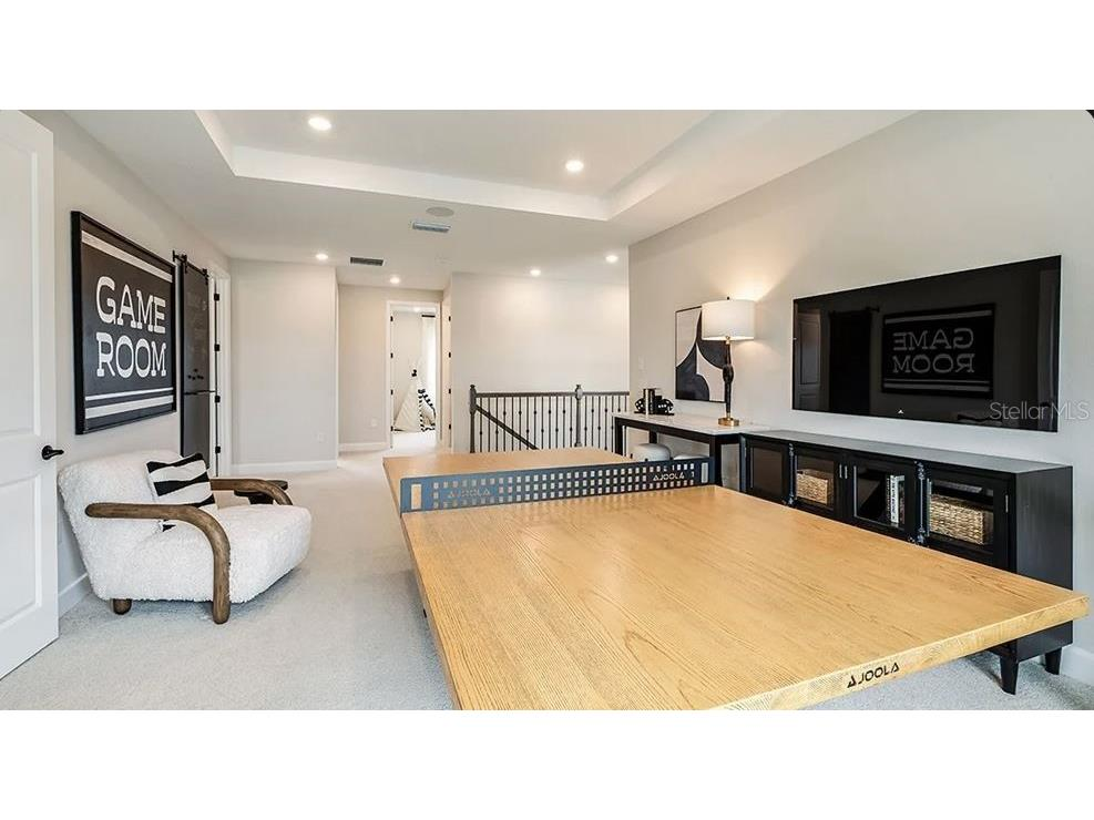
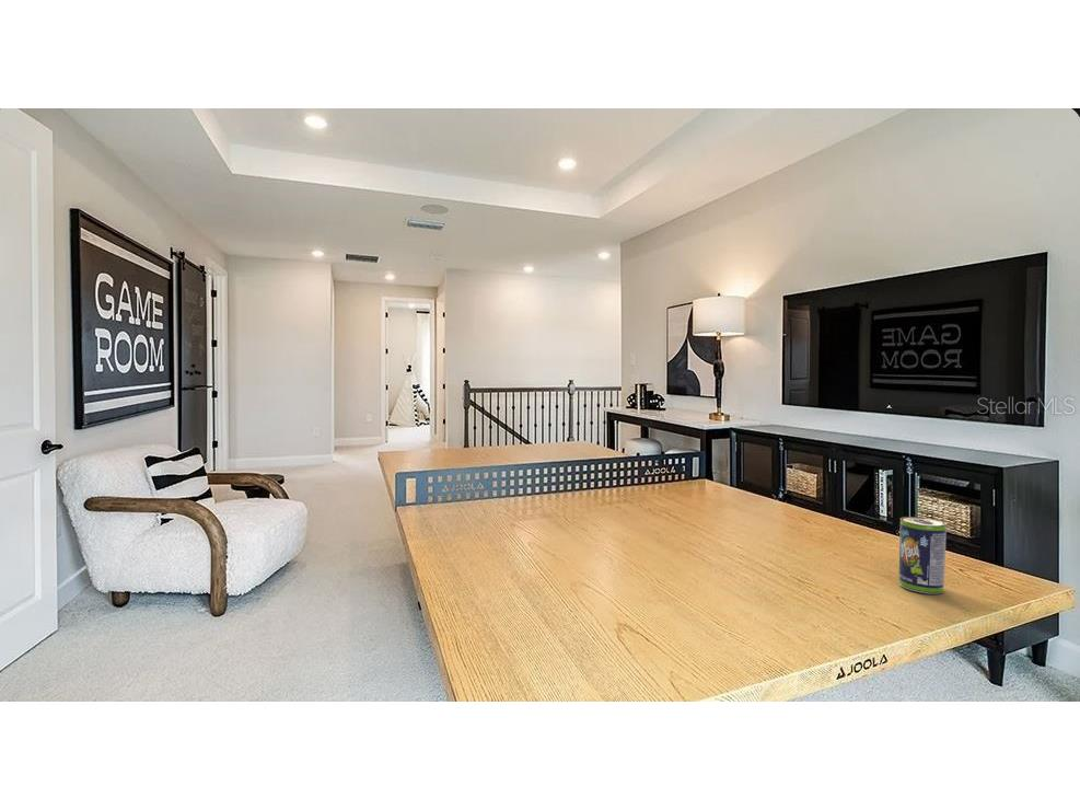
+ beverage can (921, 554)
